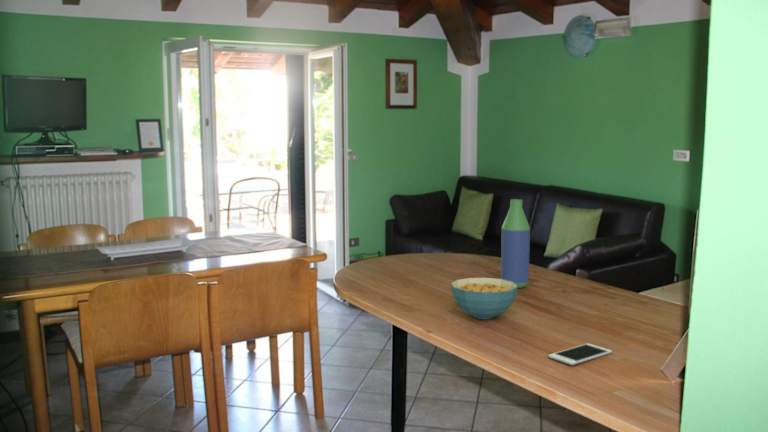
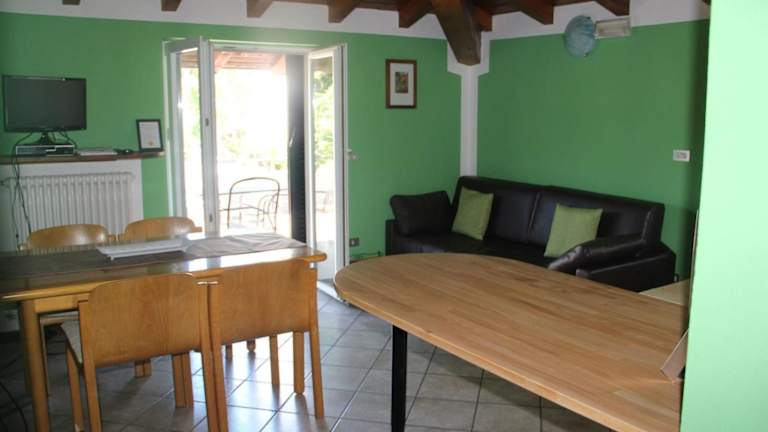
- cell phone (580, 353)
- cereal bowl (483, 300)
- bottle (515, 243)
